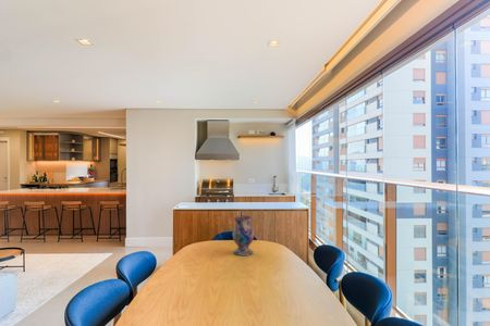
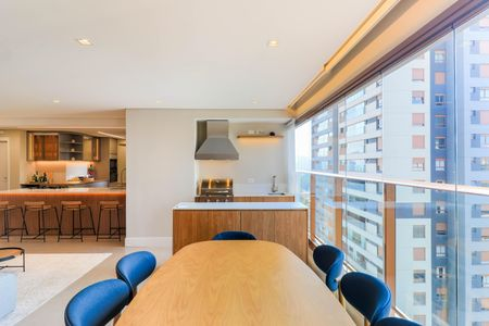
- vase (243, 235)
